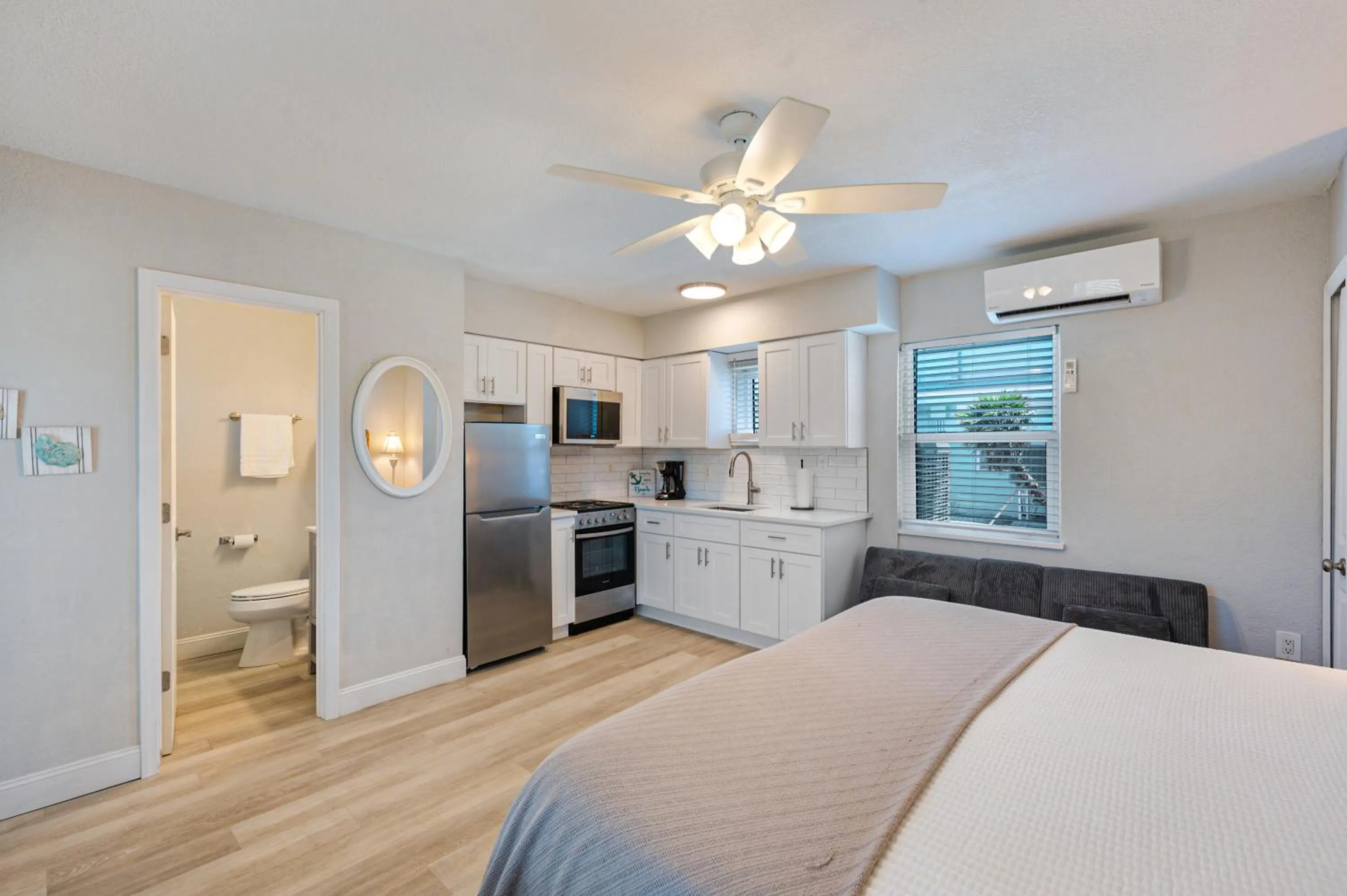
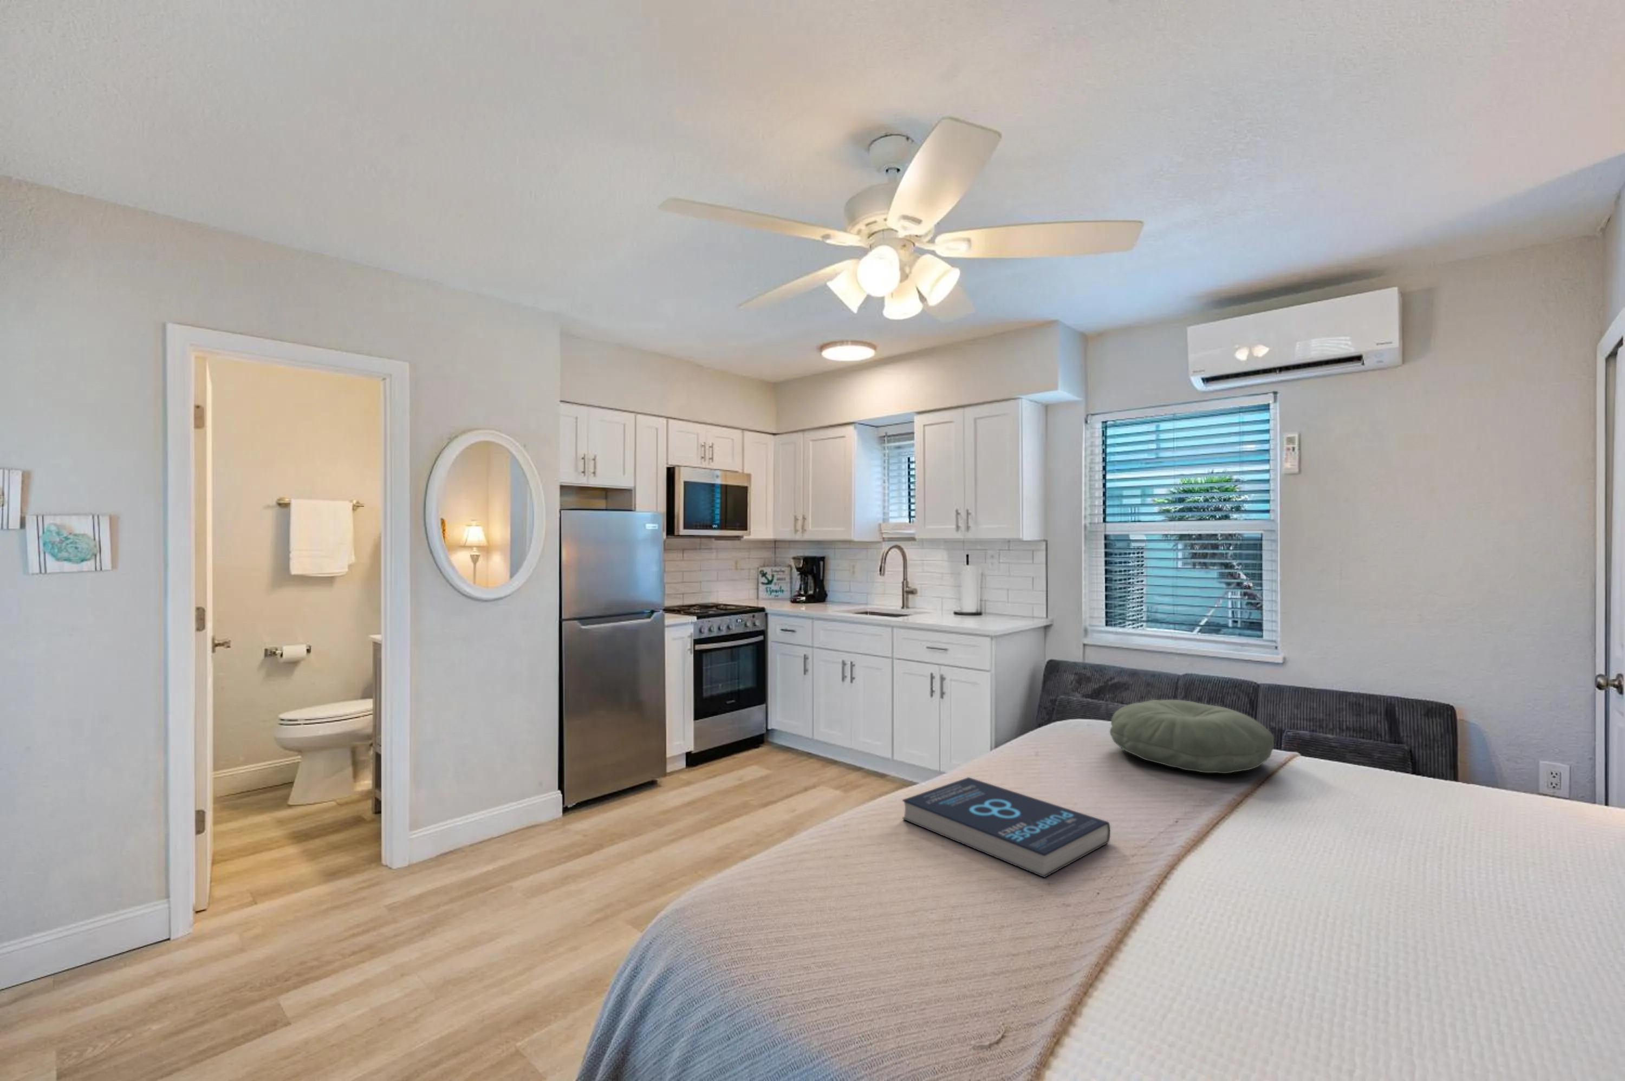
+ book (1003, 820)
+ pillow (1188, 732)
